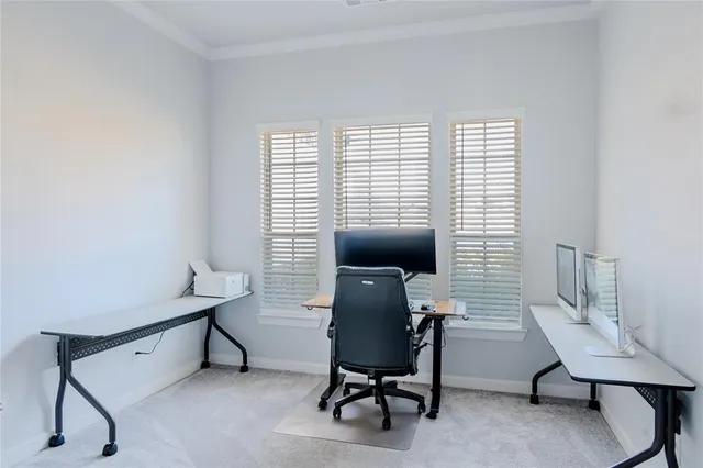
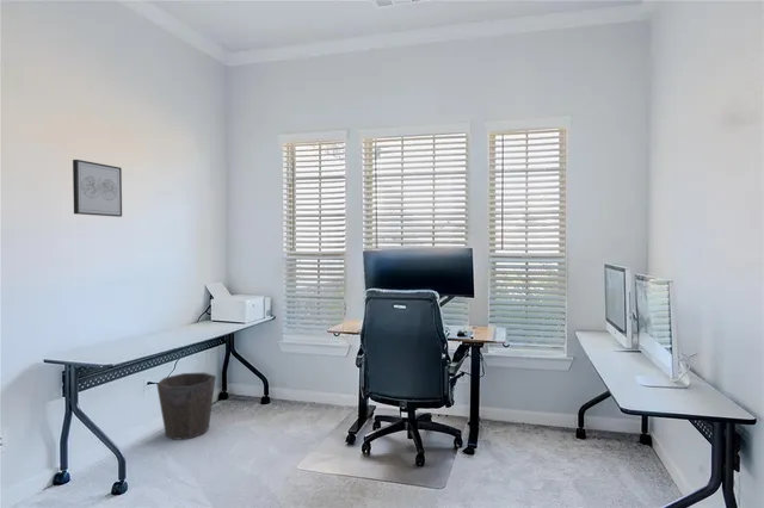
+ waste bin (187, 405)
+ wall art (98, 190)
